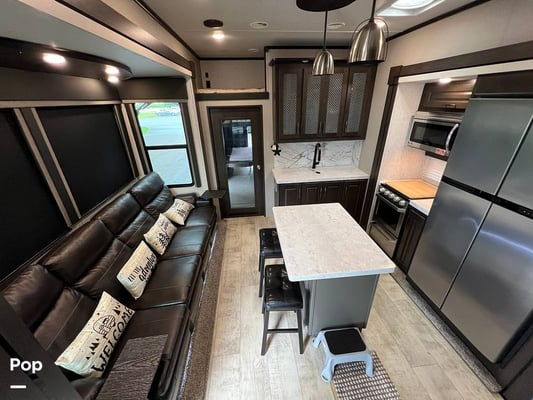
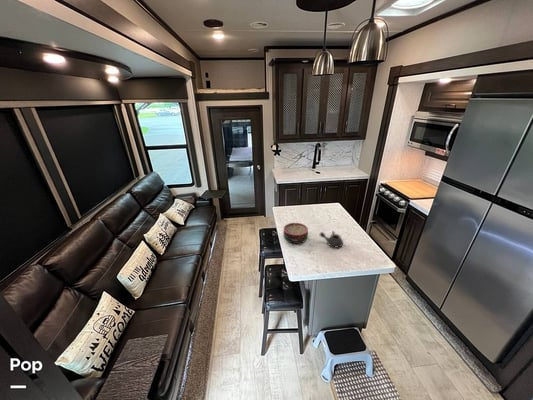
+ bowl (295, 233)
+ teapot (331, 238)
